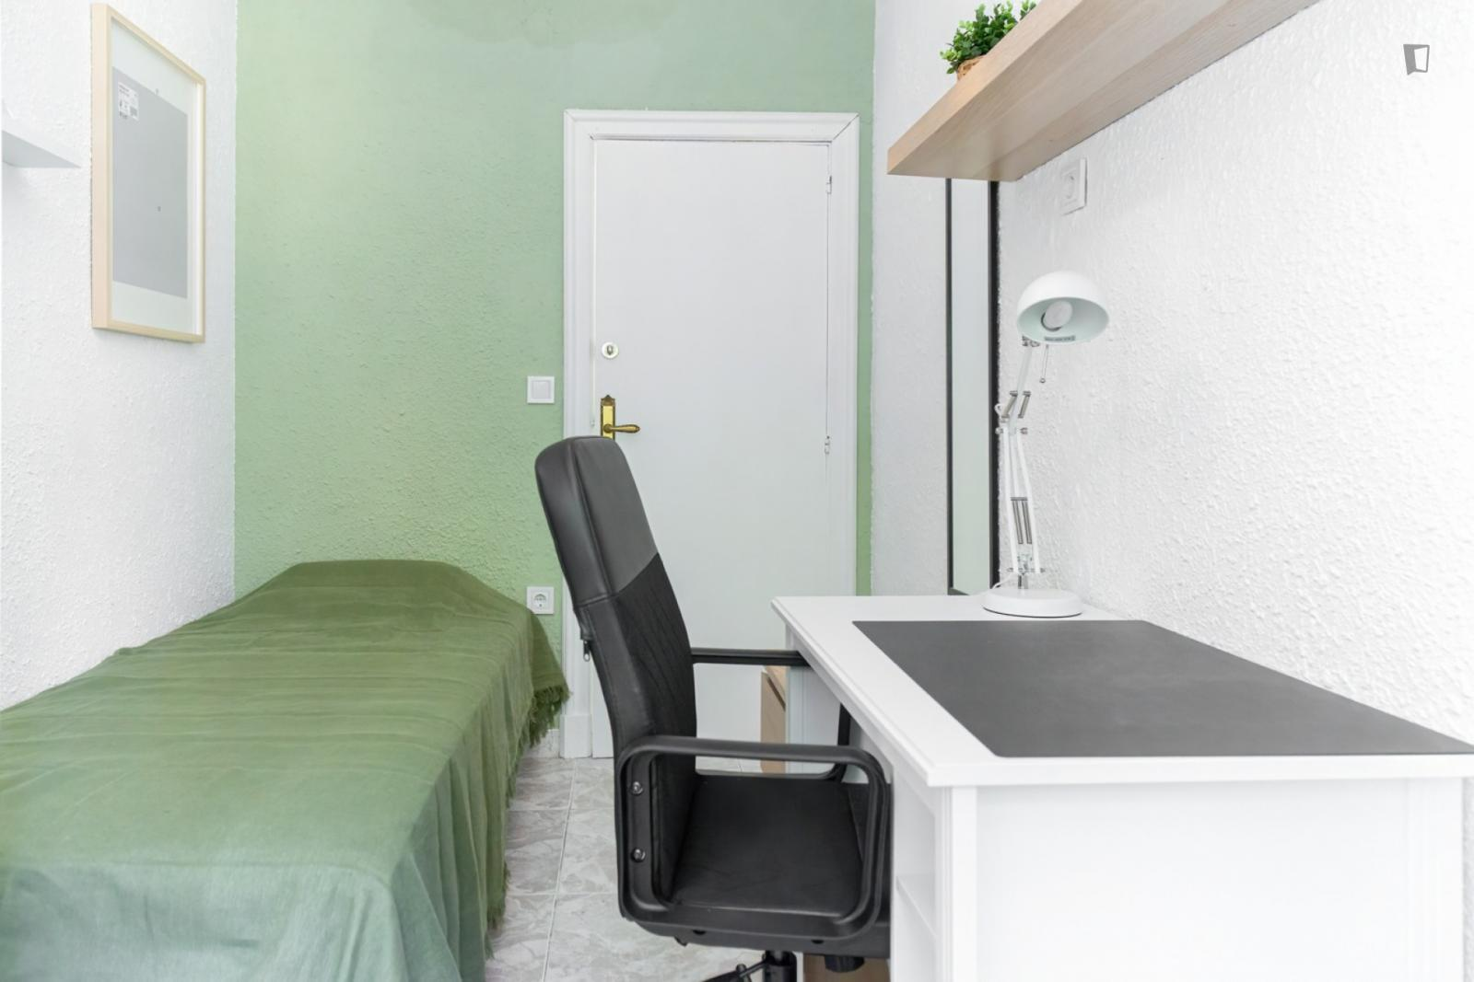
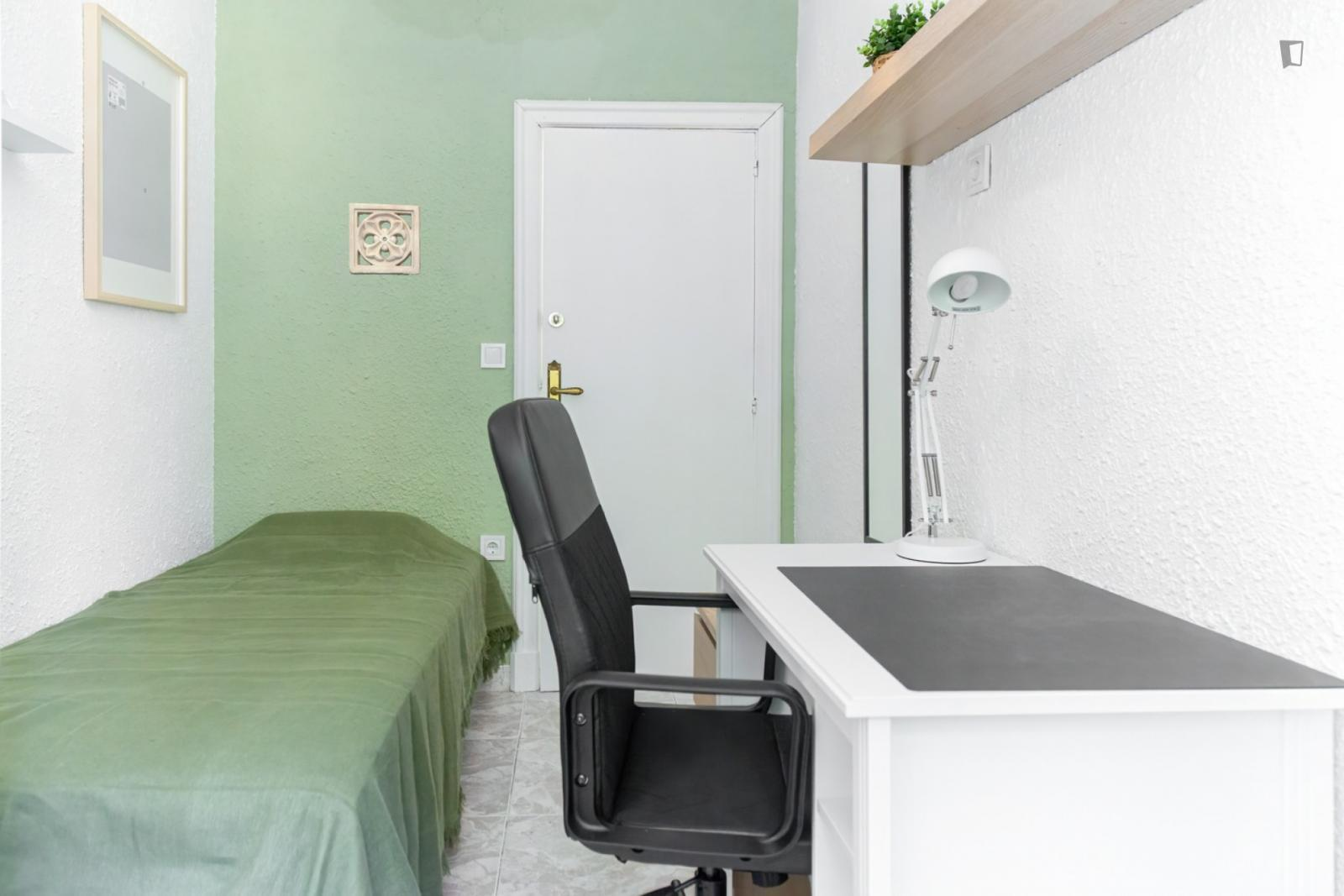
+ wall ornament (385, 240)
